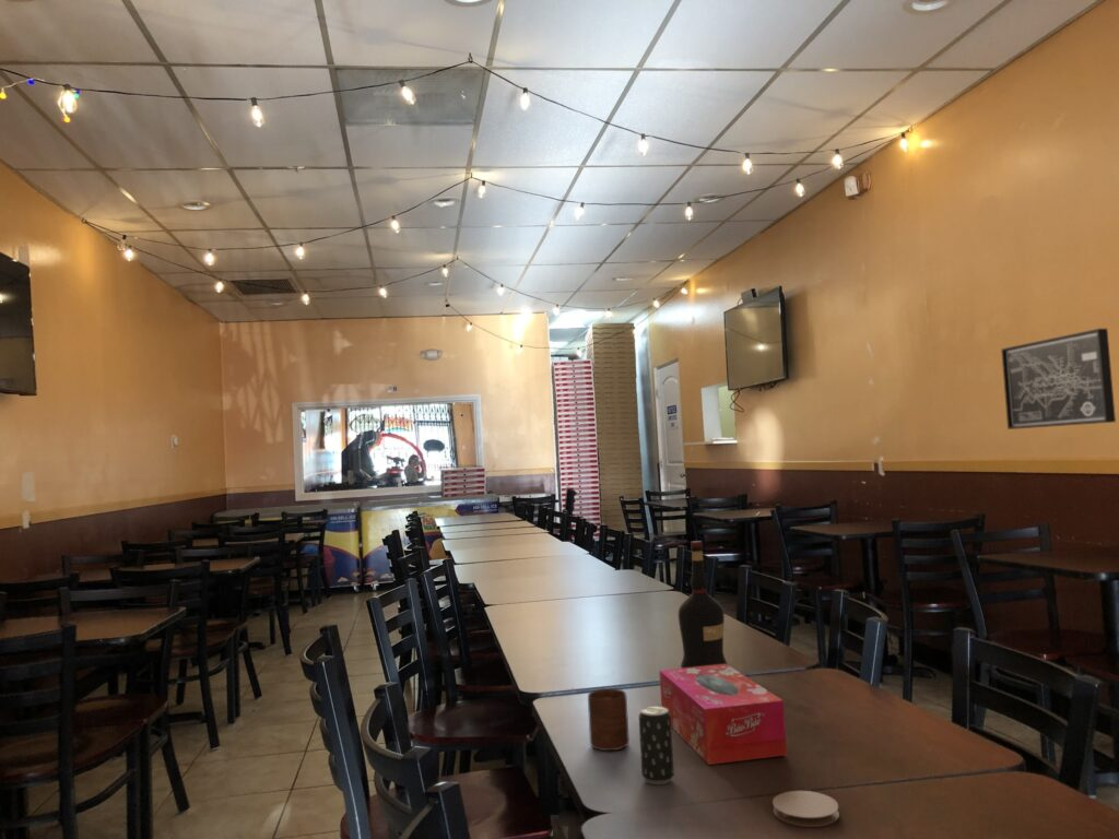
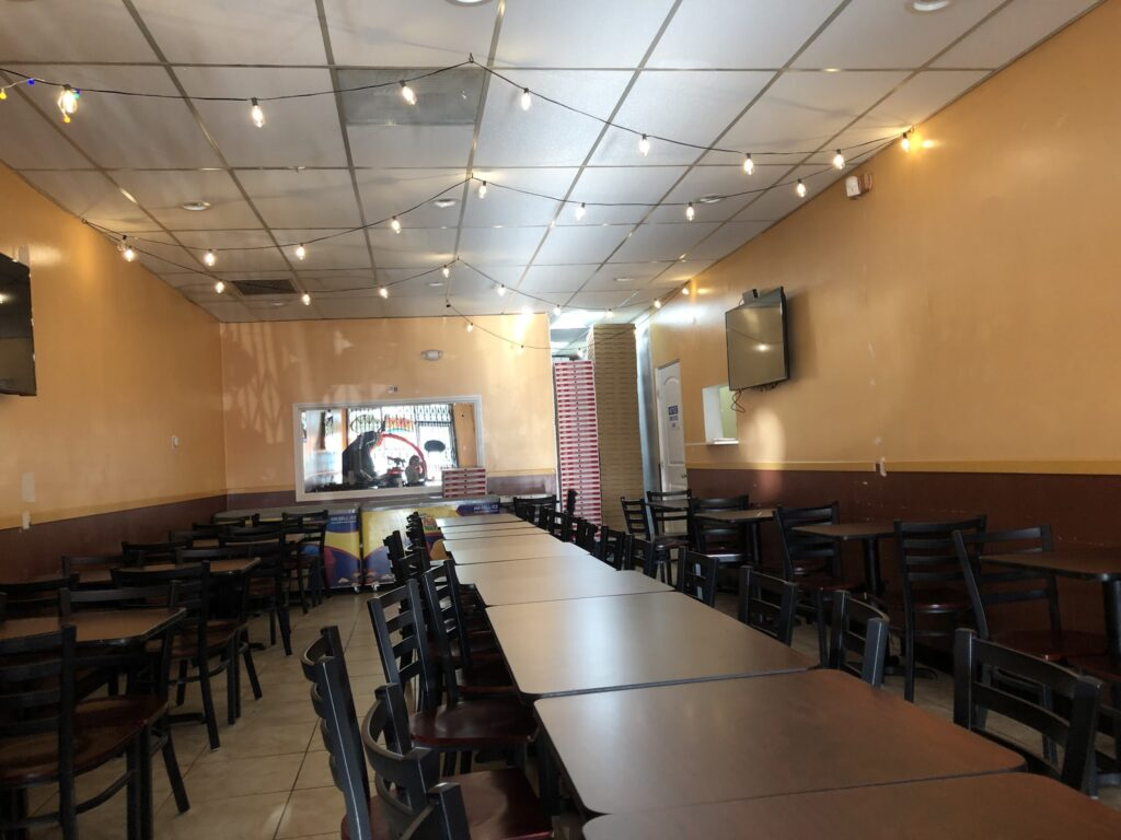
- beverage can (656, 744)
- liquor (699, 604)
- wall art (1053, 382)
- tissue box (718, 709)
- coaster (805, 807)
- cup (604, 718)
